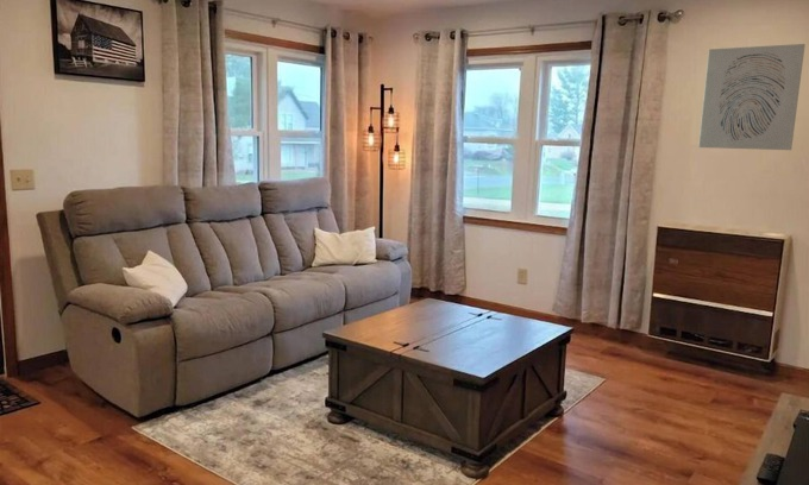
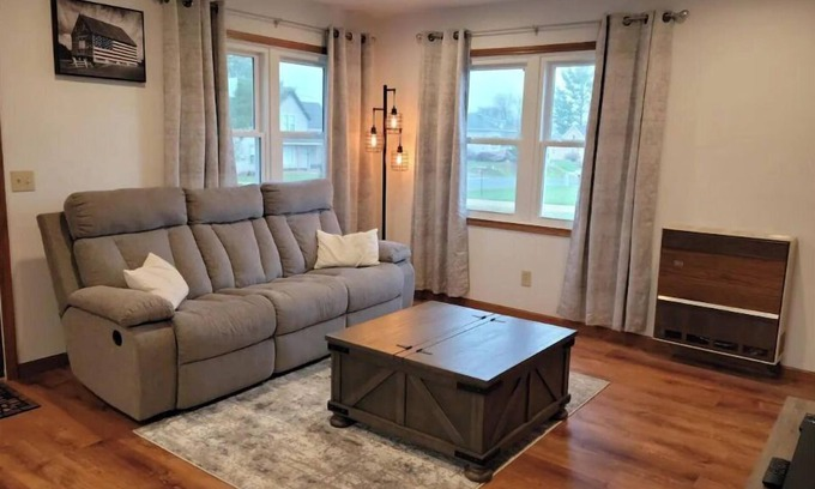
- wall art (748, 97)
